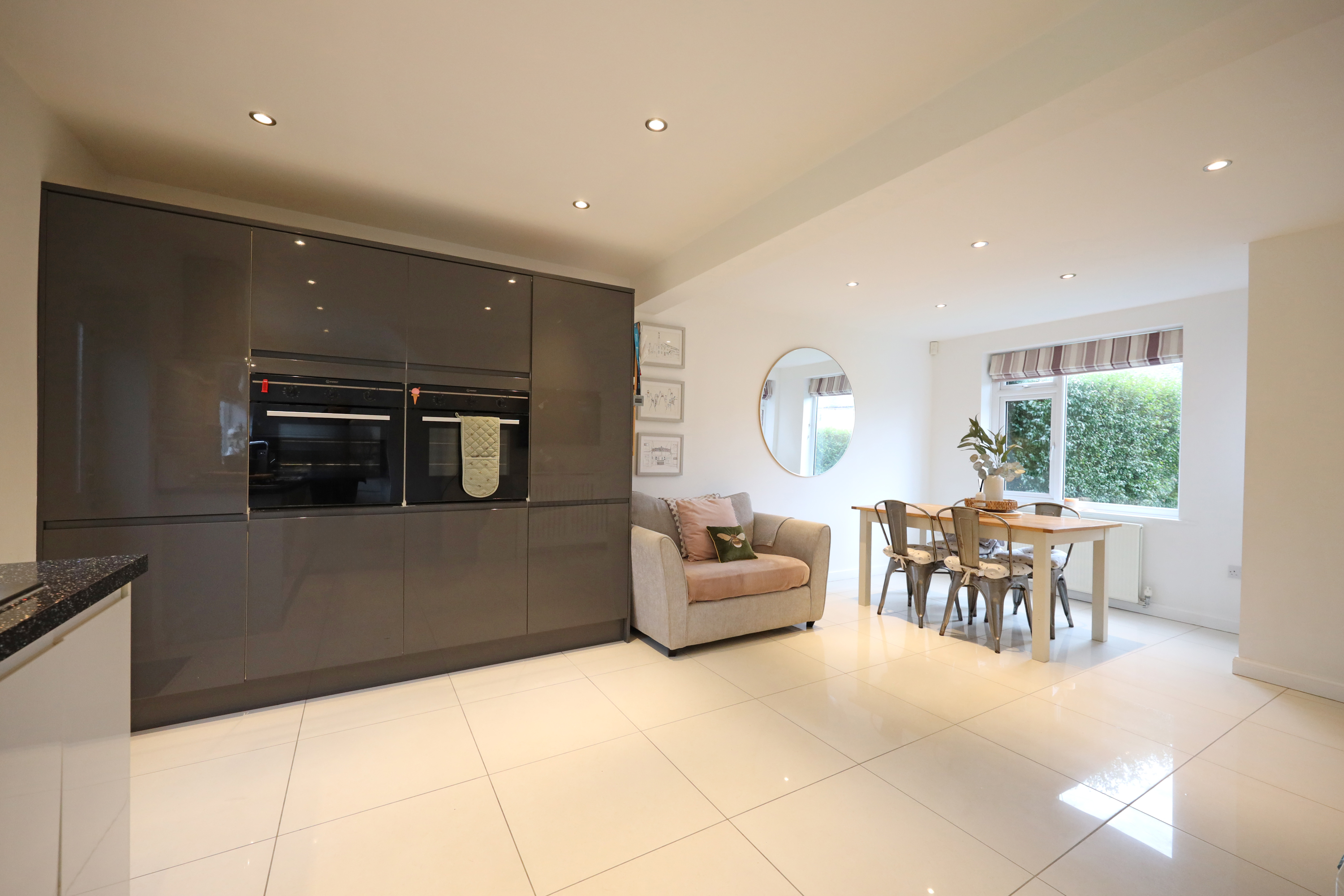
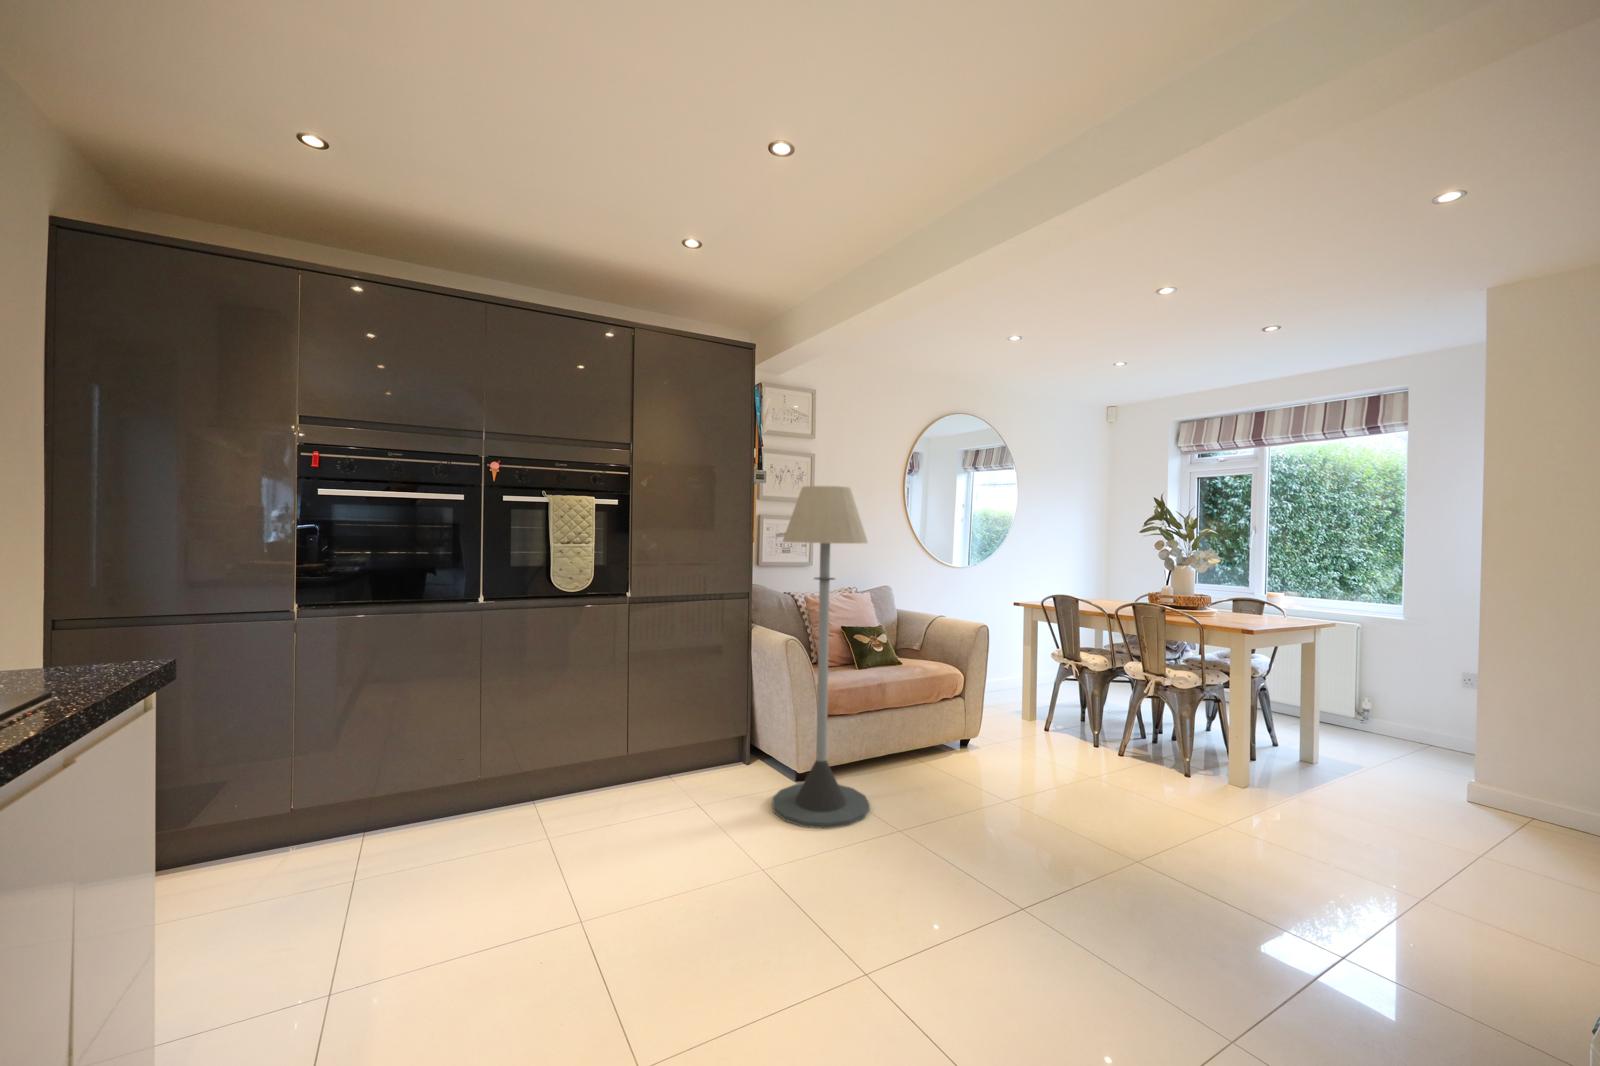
+ floor lamp (823, 647)
